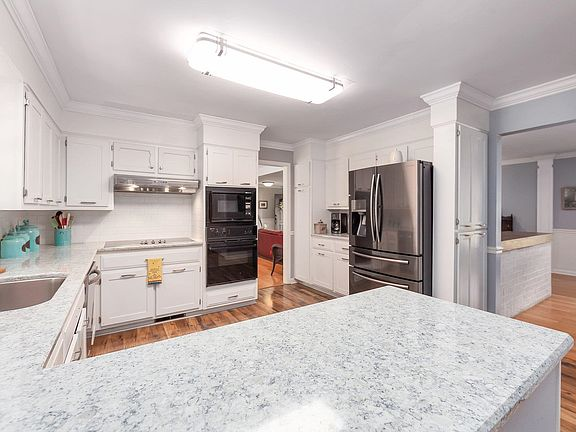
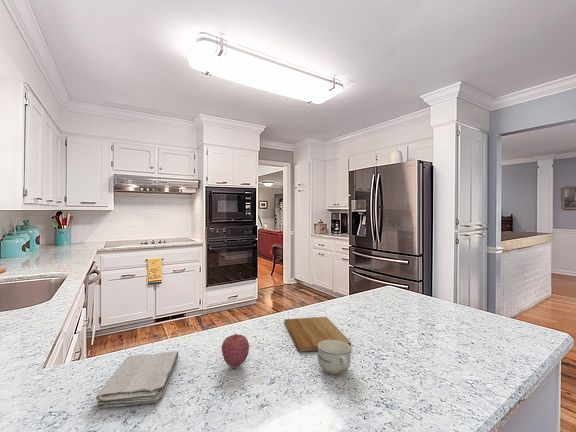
+ cup (335, 360)
+ washcloth (142, 374)
+ cutting board (314, 331)
+ fruit (235, 349)
